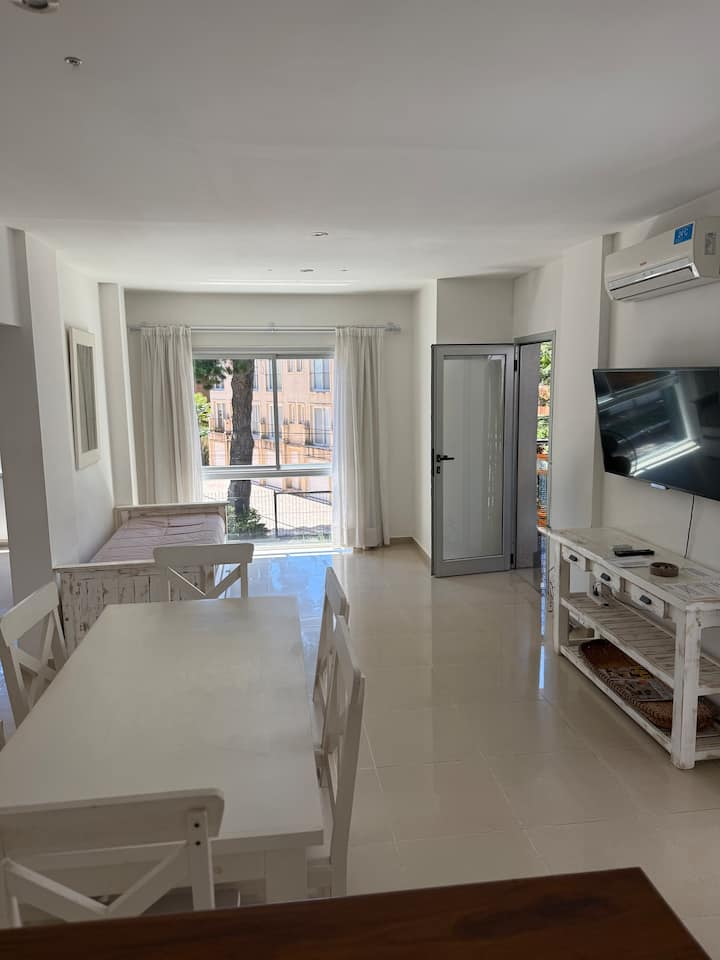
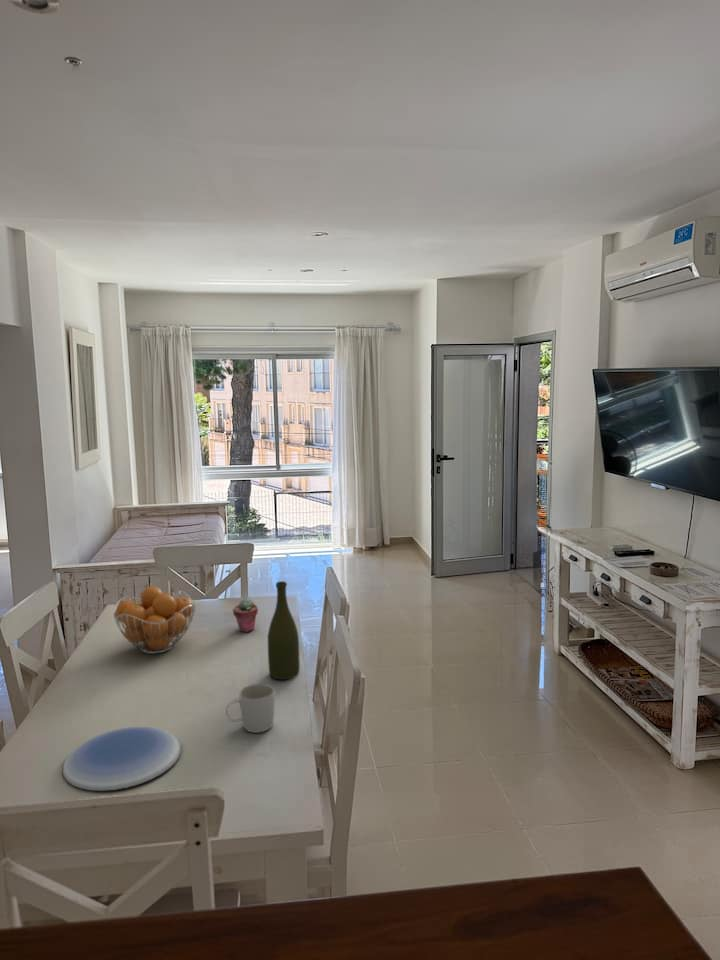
+ plate (123, 751)
+ bottle (282, 628)
+ potted succulent (245, 613)
+ fruit basket (155, 619)
+ mug (250, 709)
